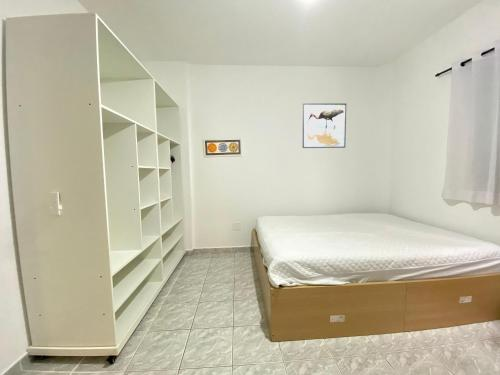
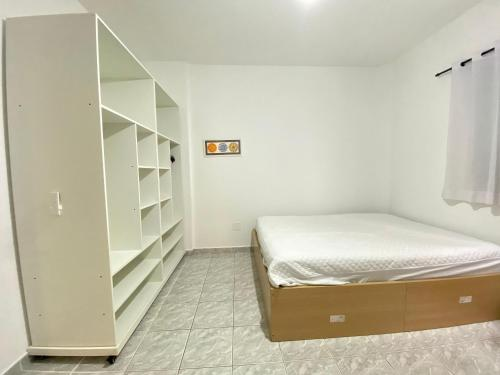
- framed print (324, 125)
